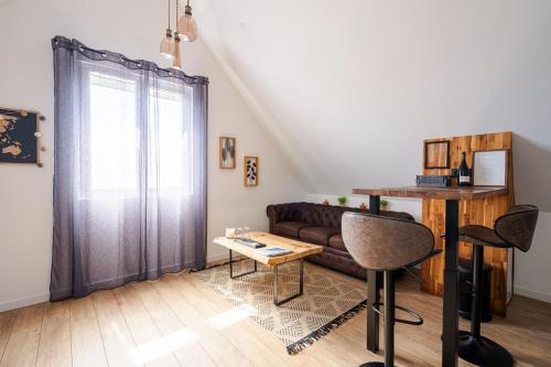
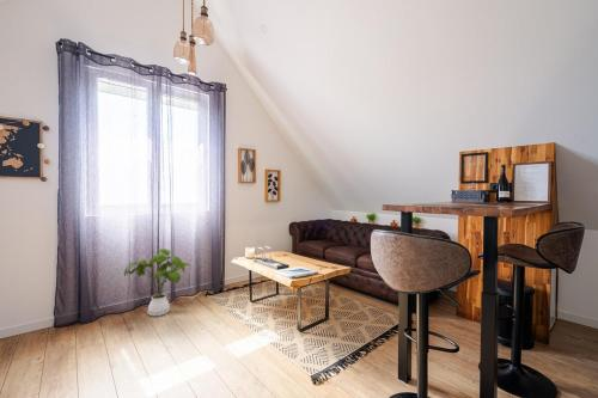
+ house plant (165, 281)
